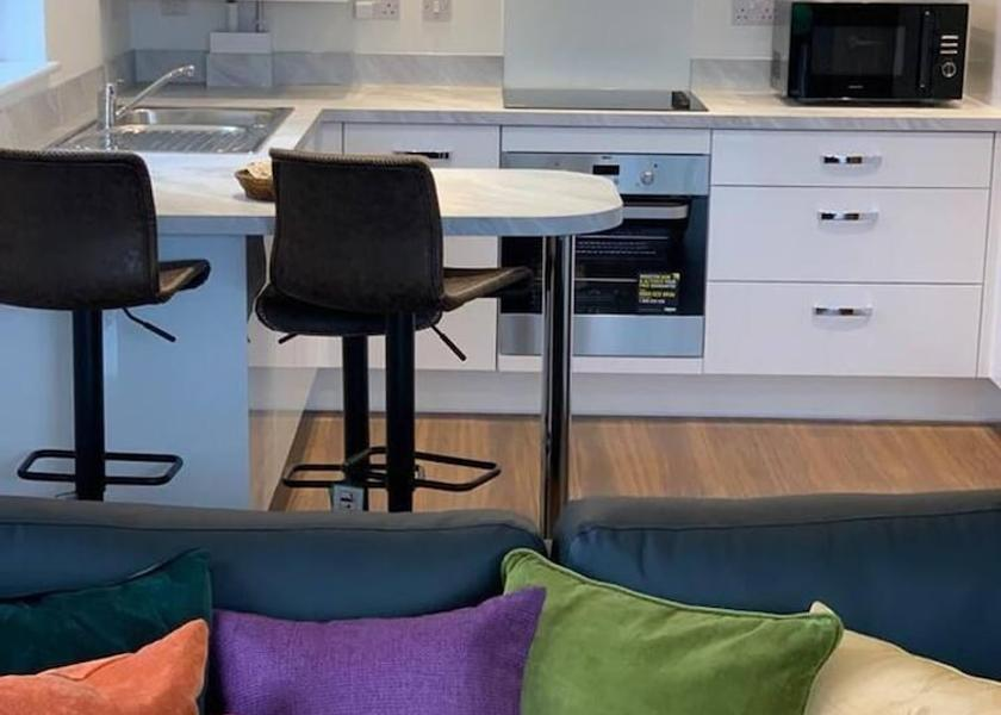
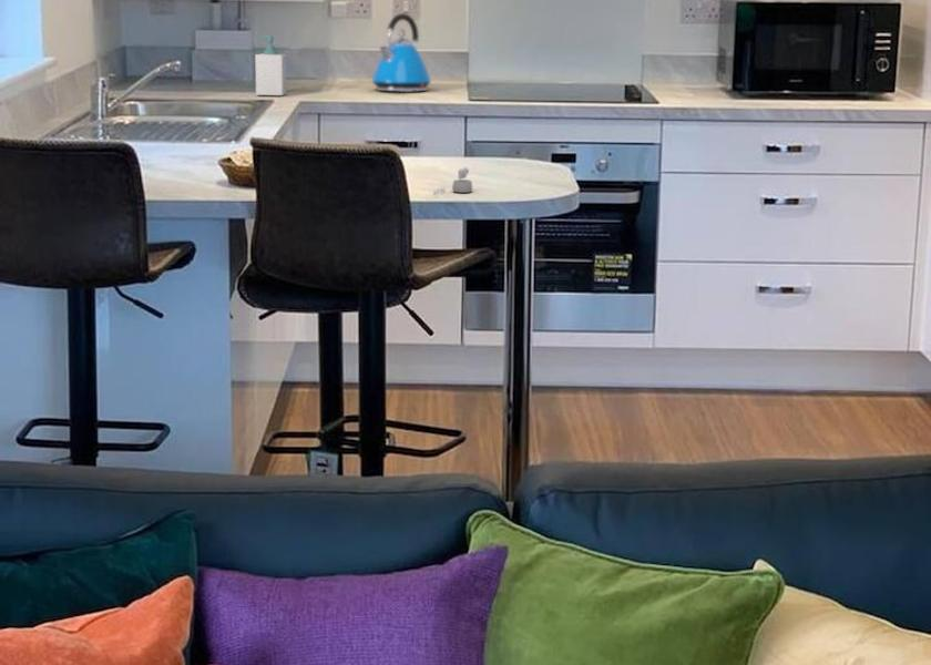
+ soap bottle (270, 64)
+ kettle (402, 51)
+ cup (454, 181)
